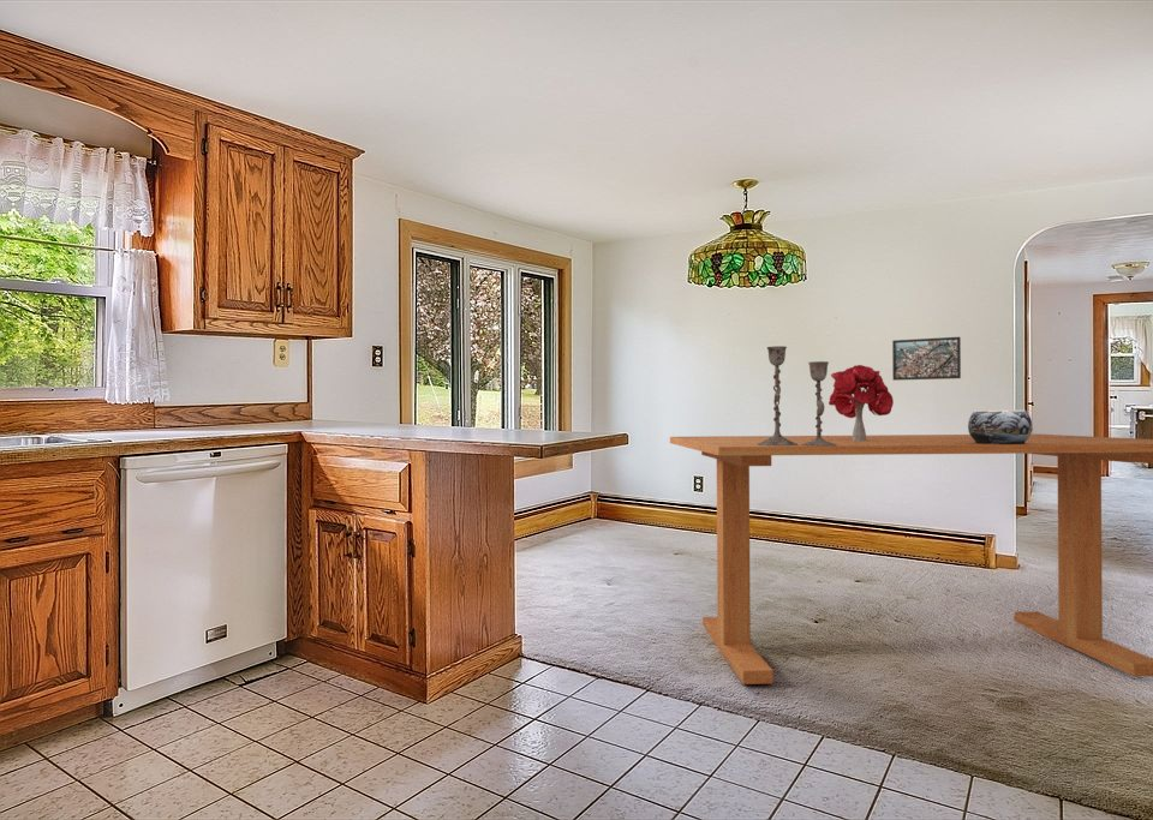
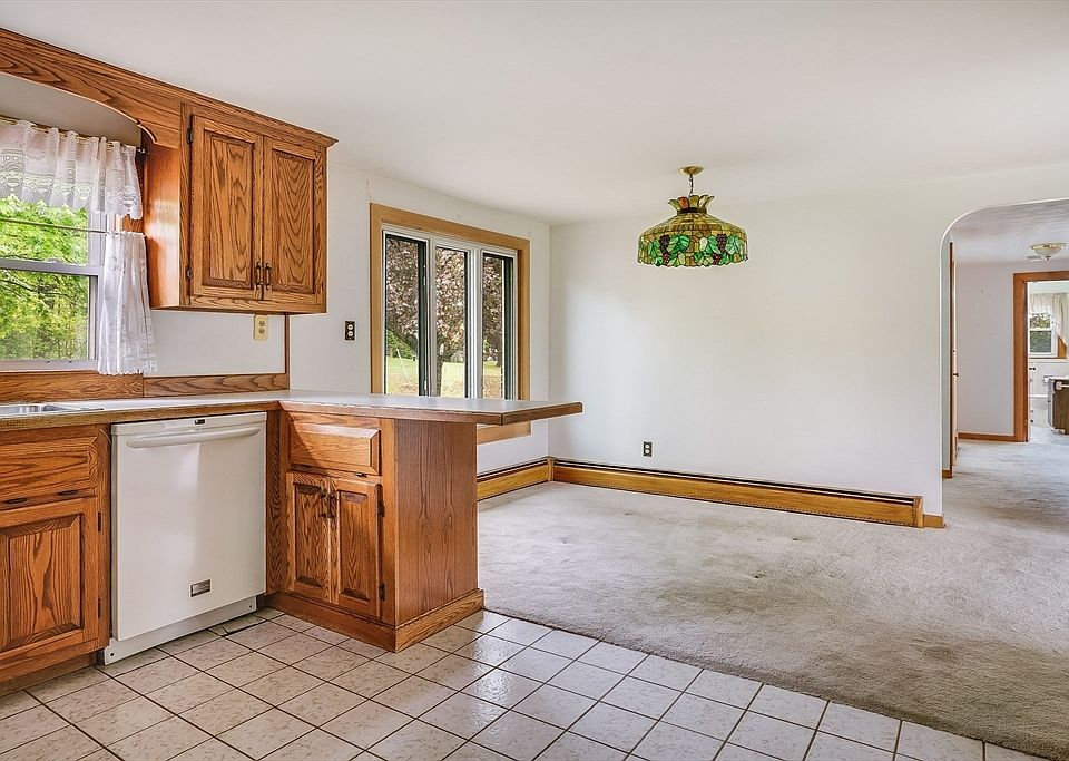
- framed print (925, 359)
- dining table (907, 453)
- decorative bowl (999, 425)
- candlestick (779, 395)
- bouquet (860, 402)
